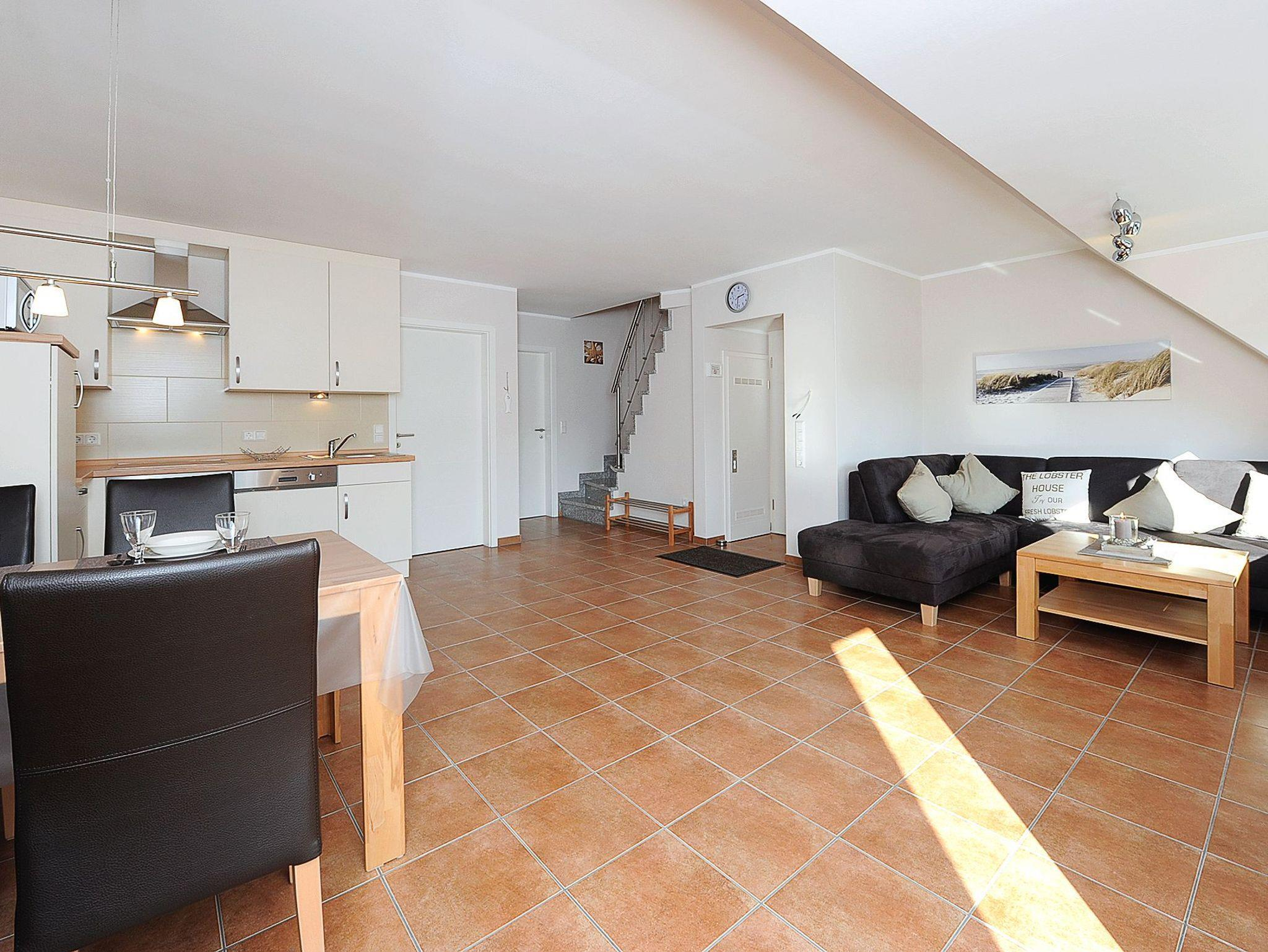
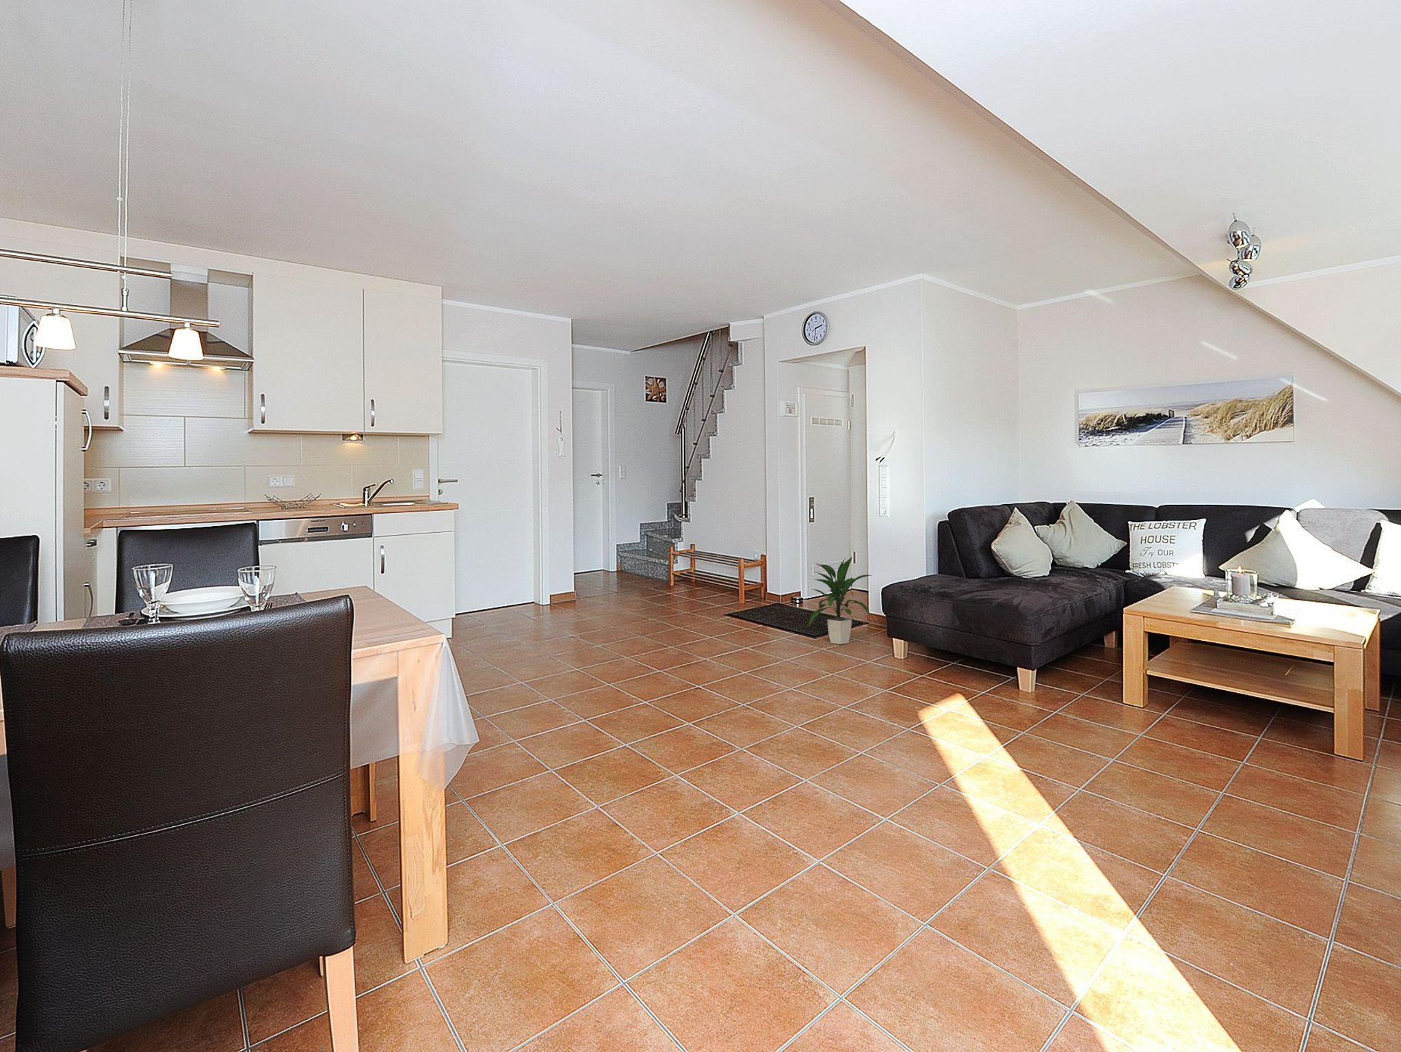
+ indoor plant (835, 599)
